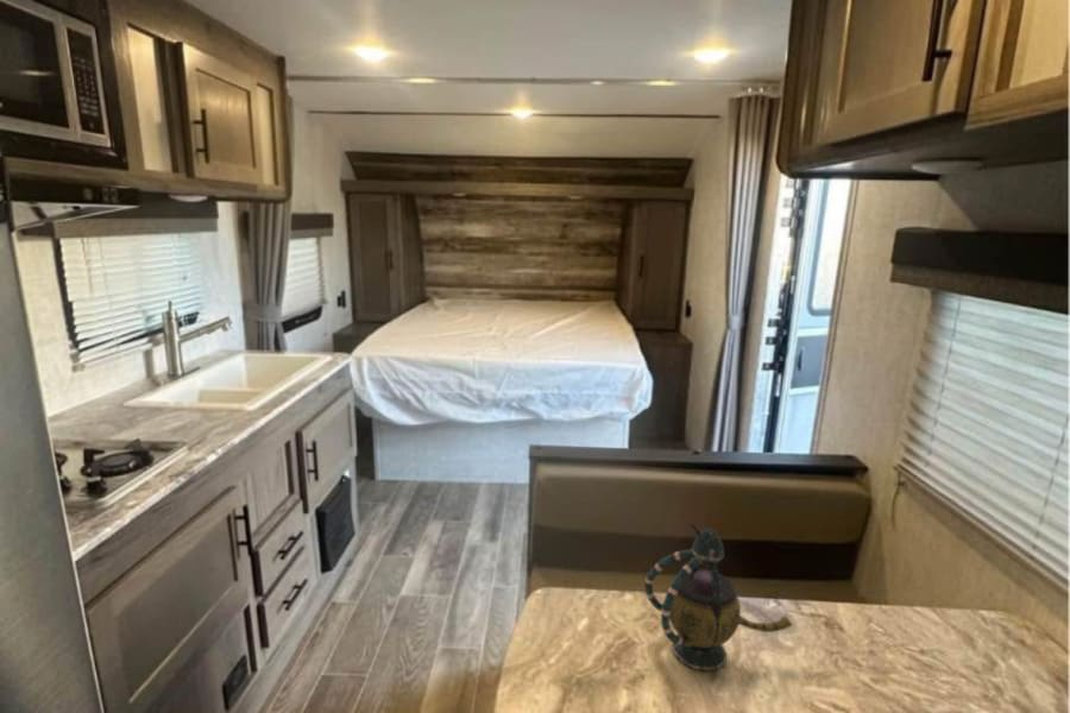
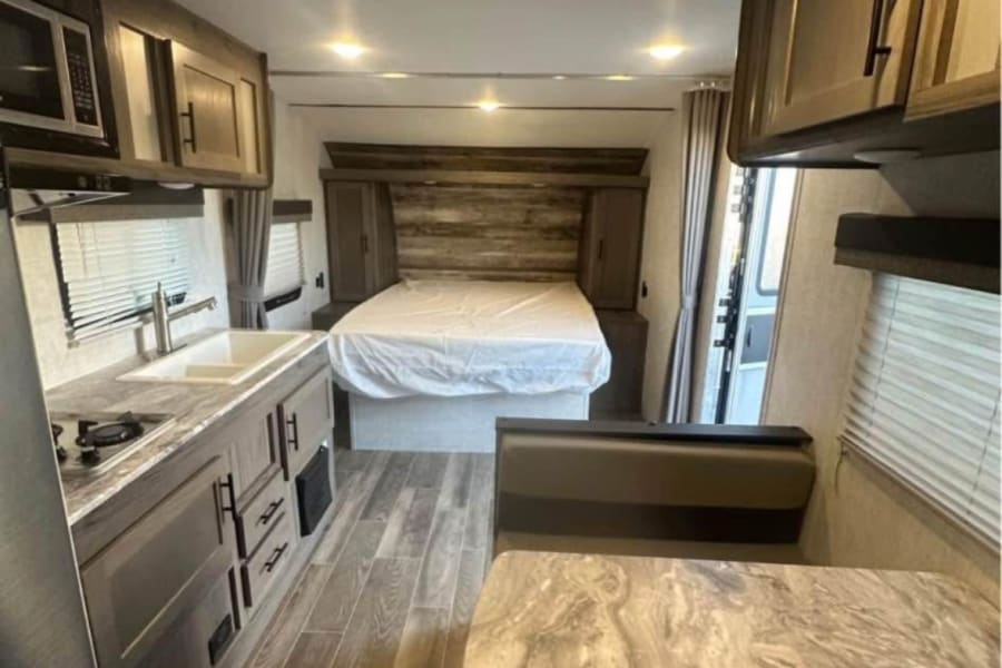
- teapot (724, 589)
